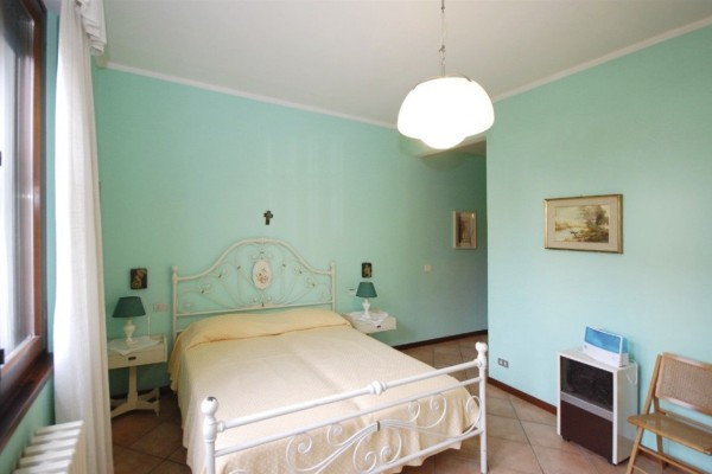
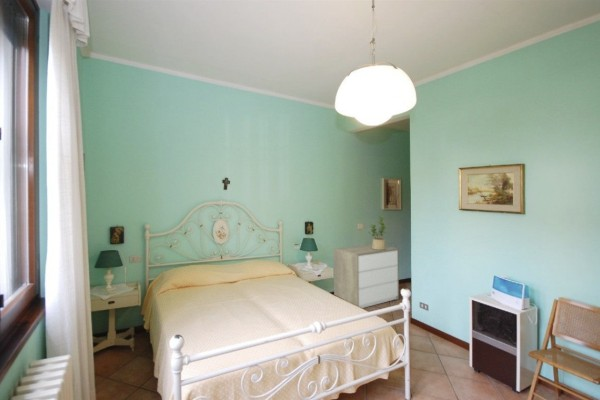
+ dresser (366, 273)
+ potted plant (376, 232)
